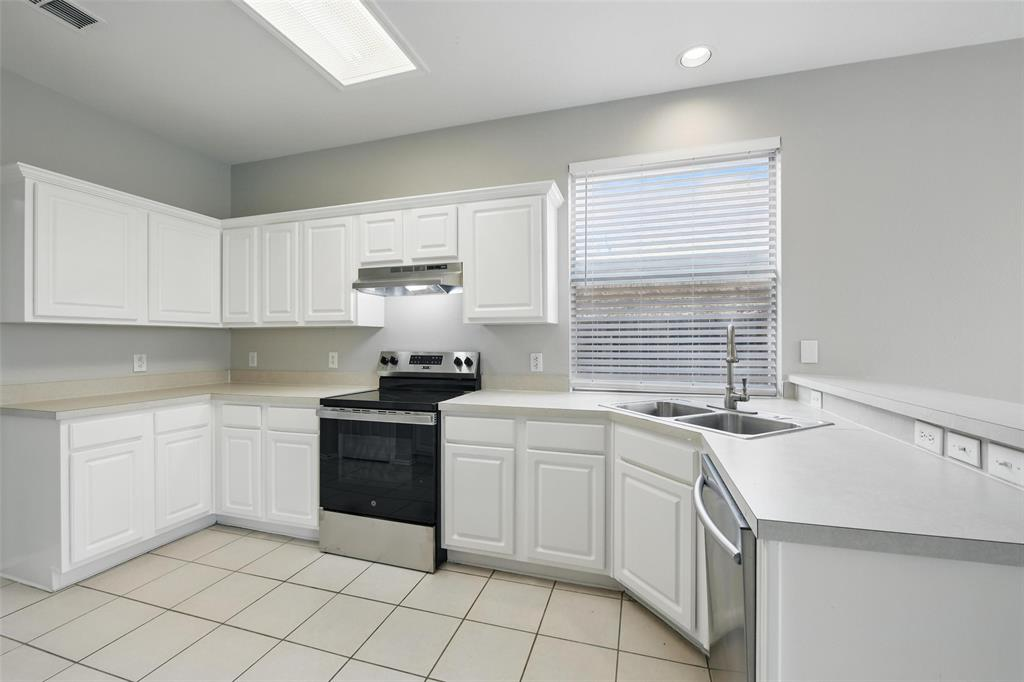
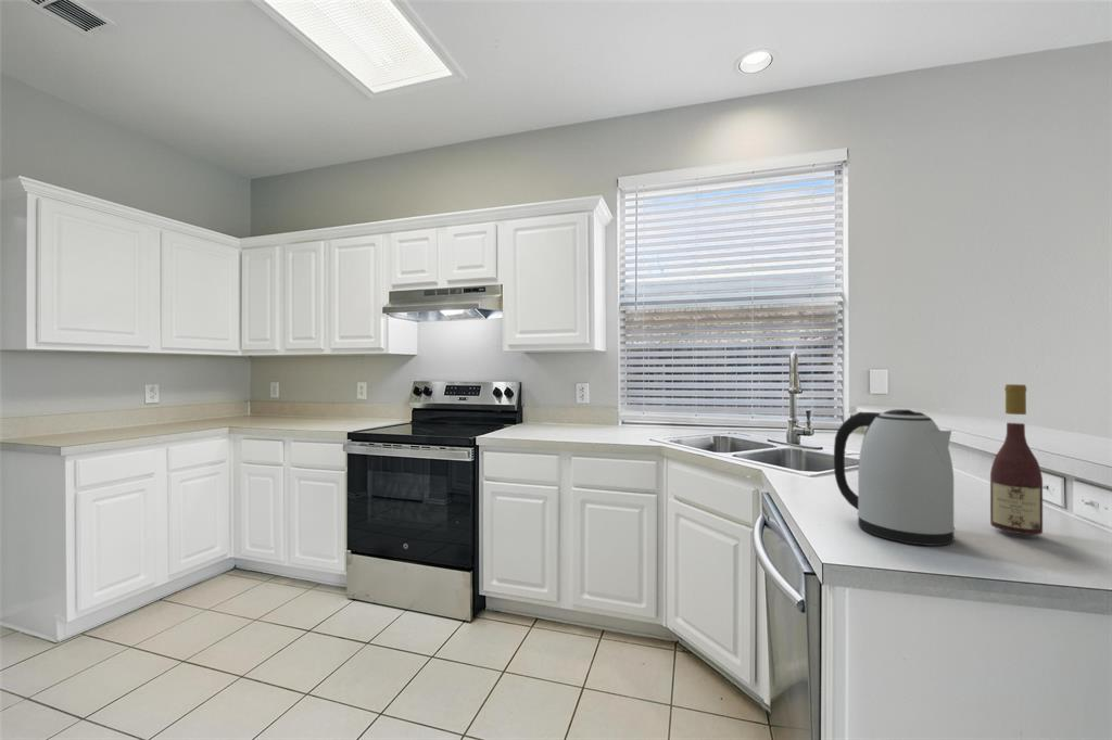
+ wine bottle (1015, 458)
+ kettle (887, 468)
